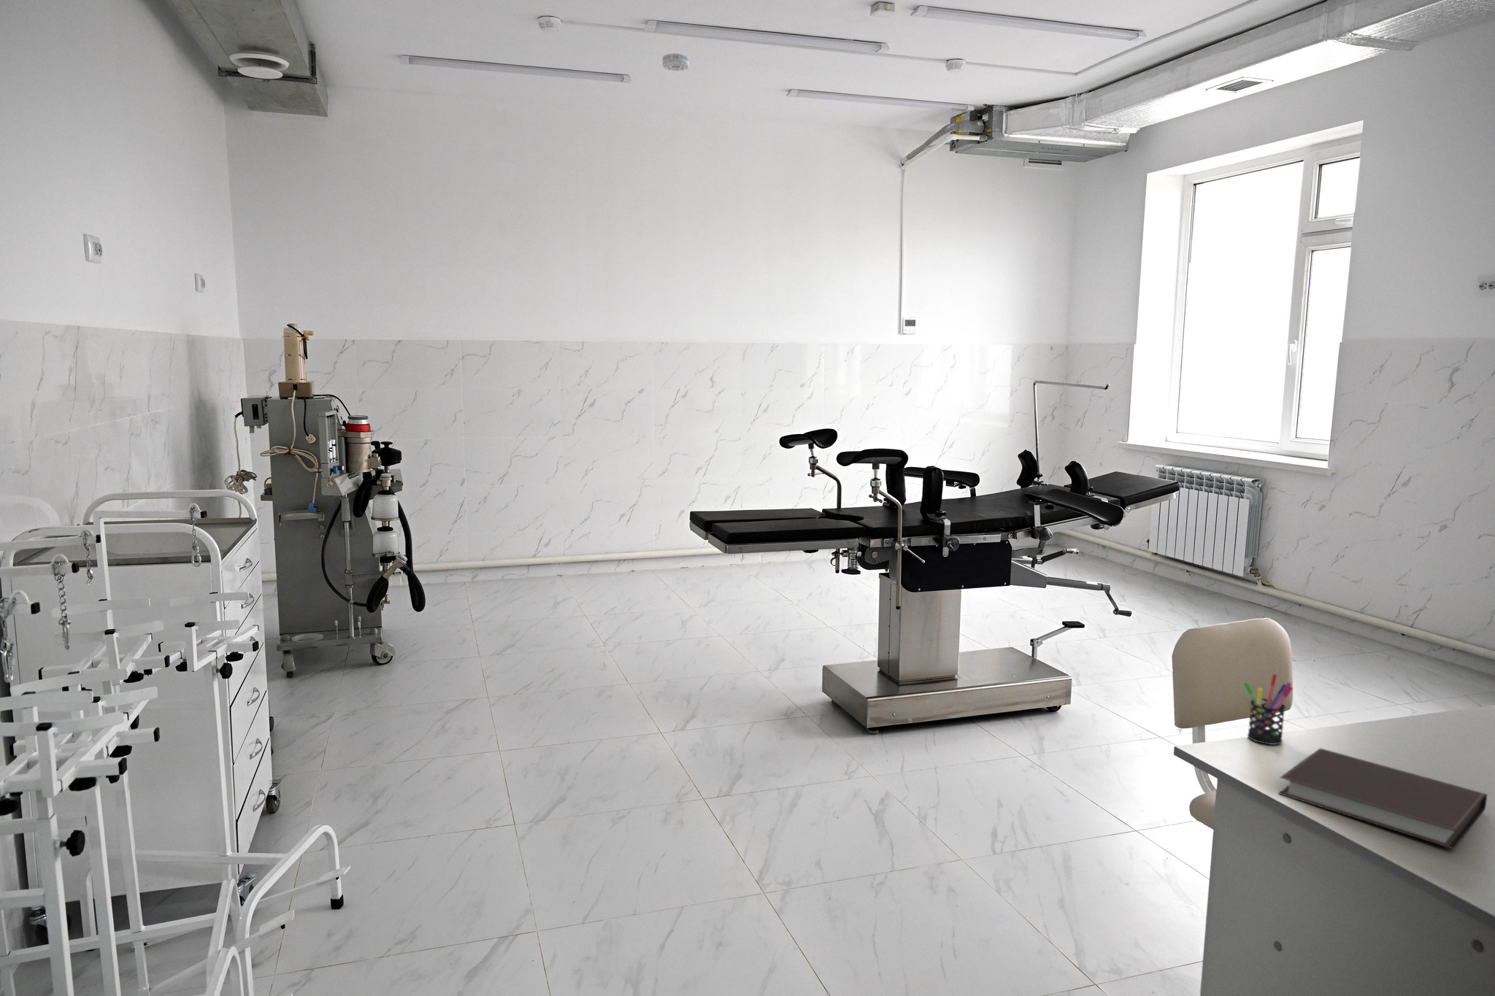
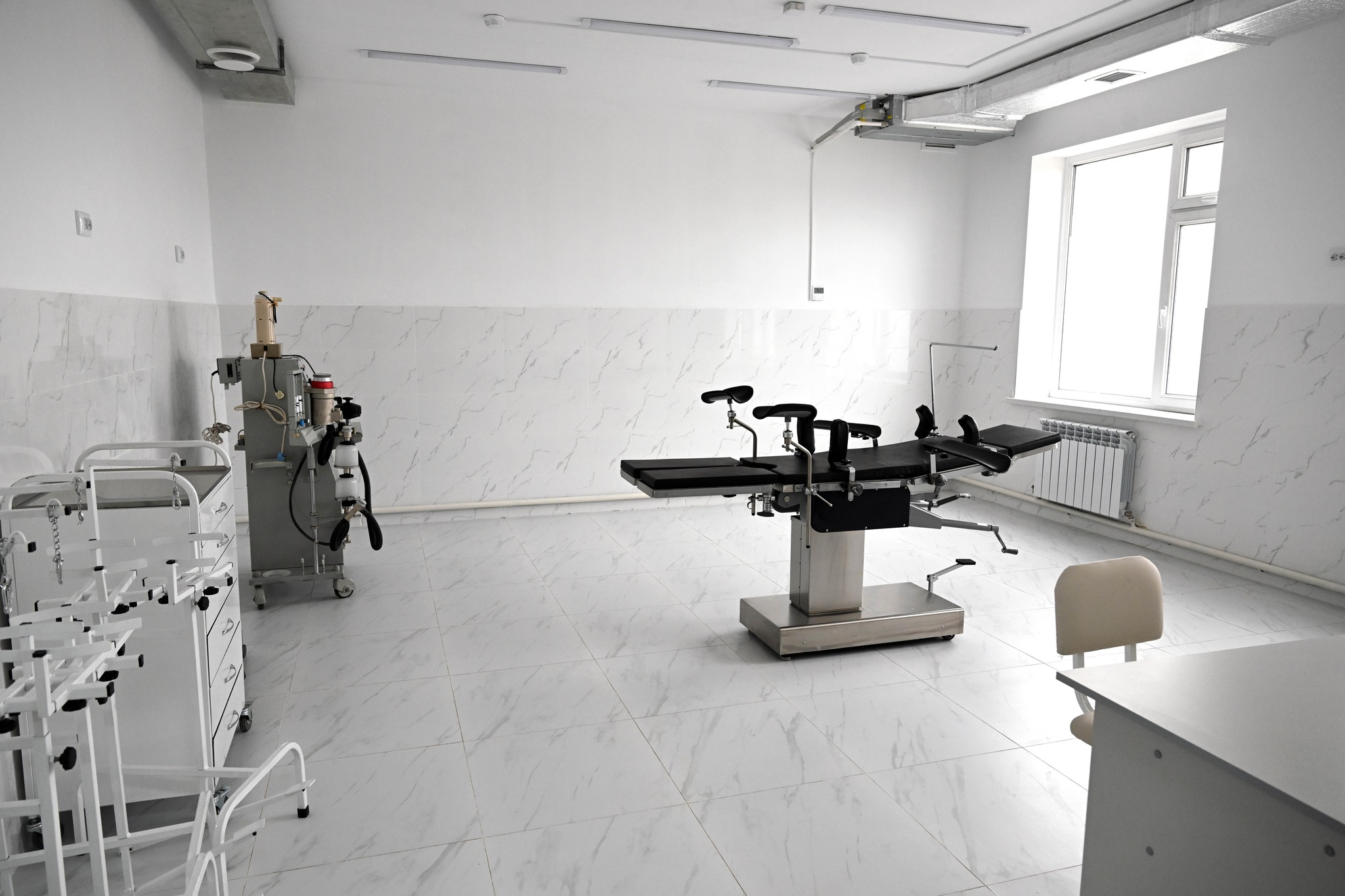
- notebook (1381, 793)
- smoke detector (675, 61)
- pen holder (1264, 706)
